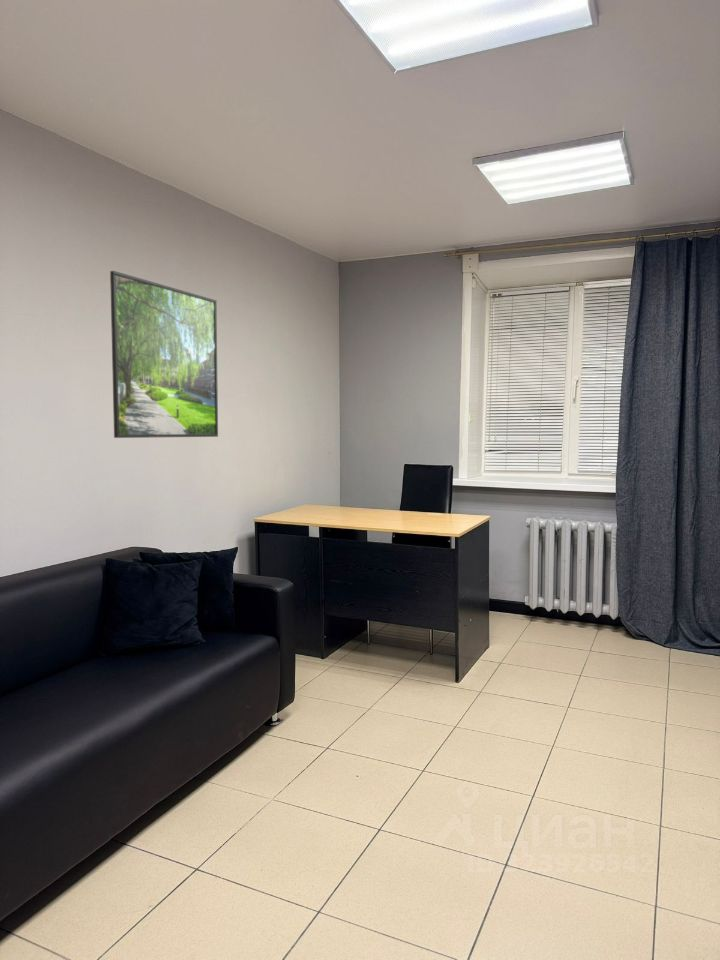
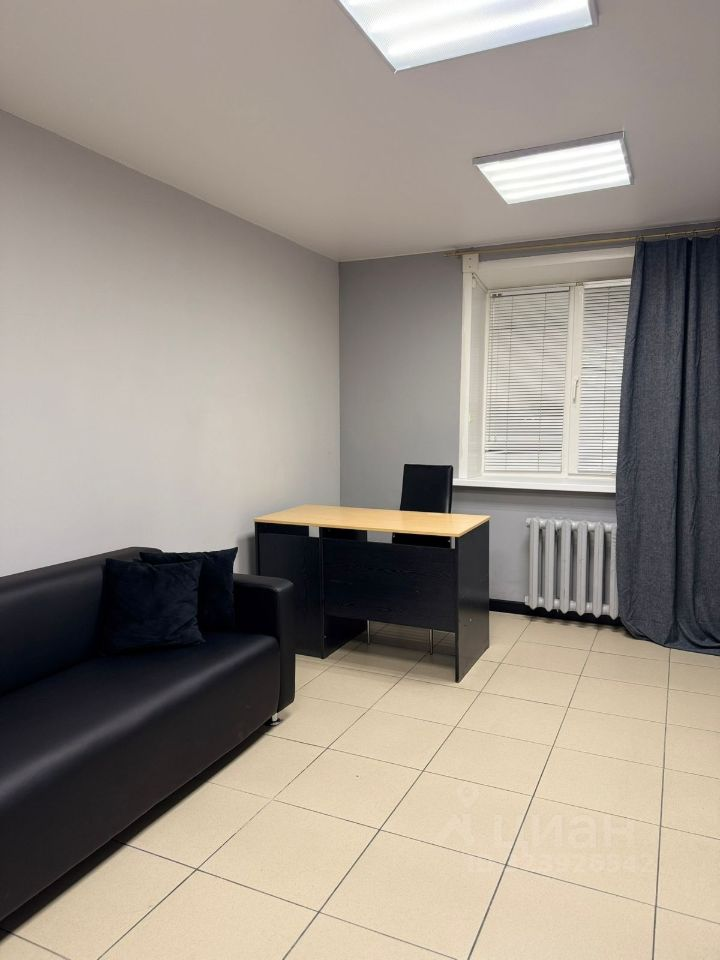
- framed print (169, 362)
